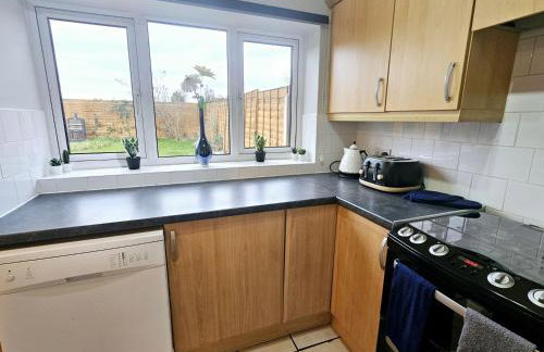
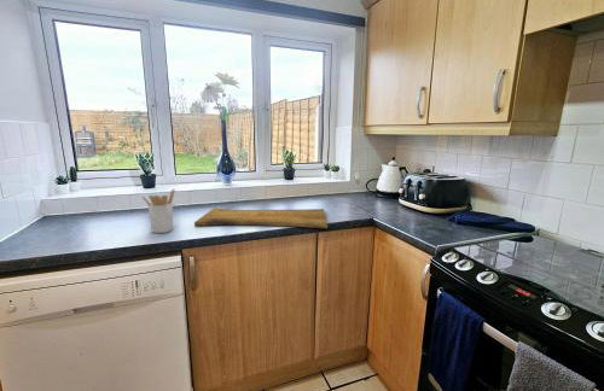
+ utensil holder (161, 211)
+ cutting board (265, 216)
